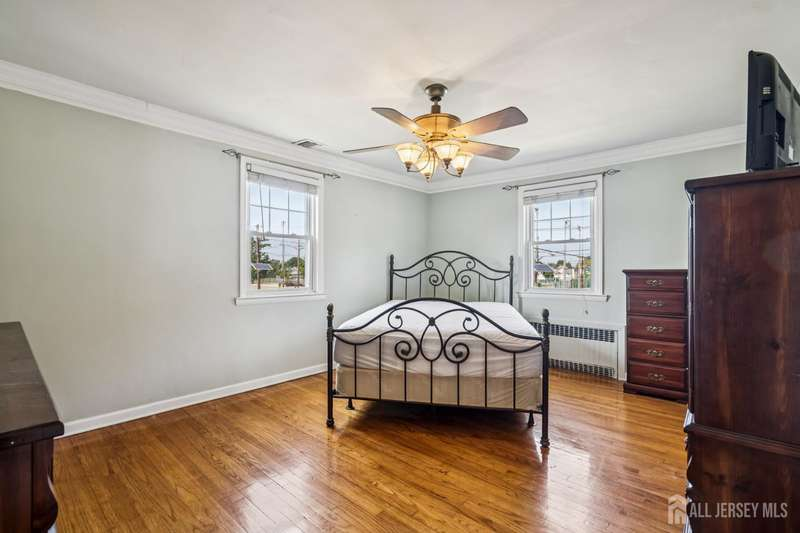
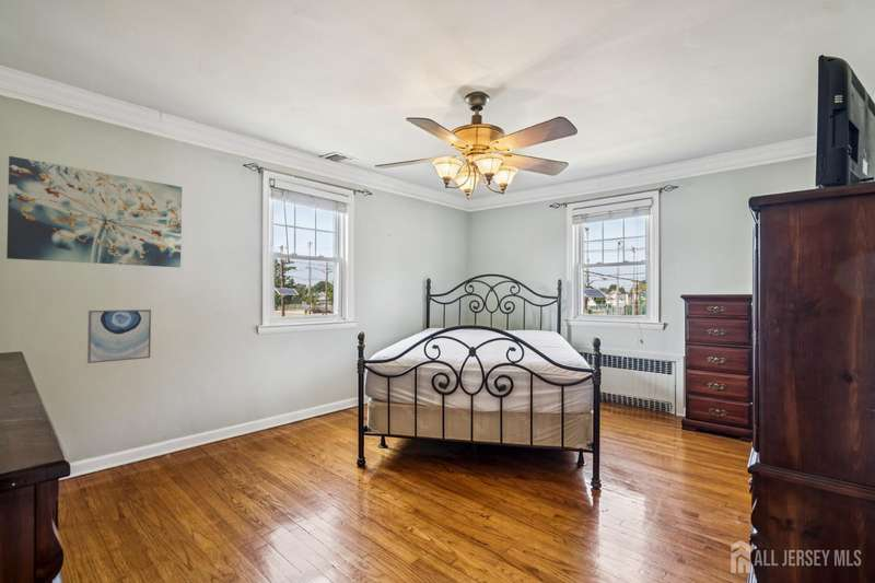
+ wall art (120, 335)
+ wall art (104, 218)
